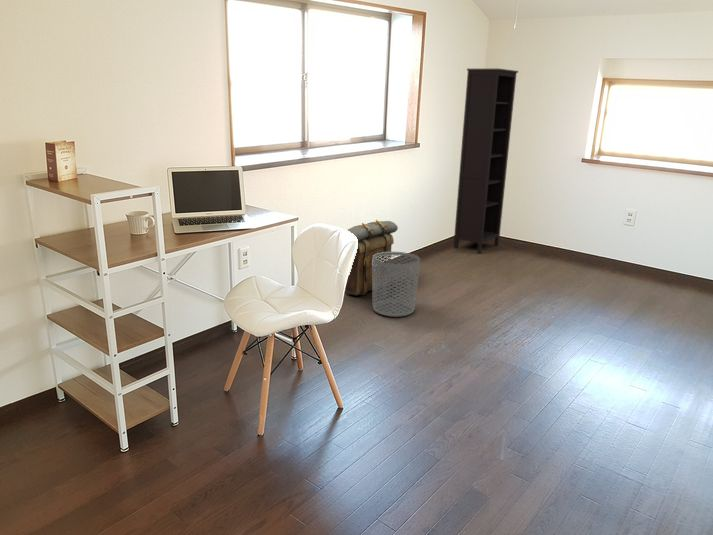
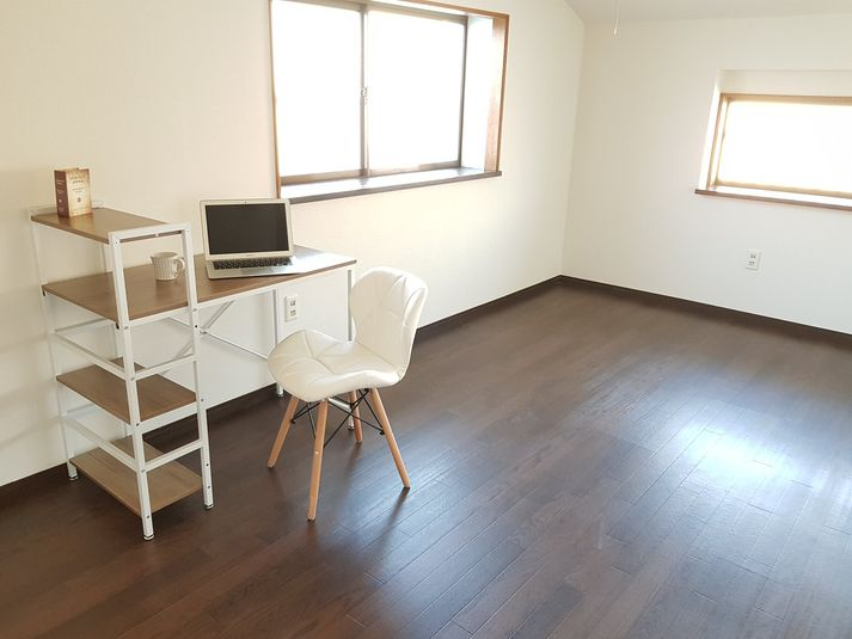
- backpack (368, 255)
- bookcase (484, 161)
- waste bin (395, 283)
